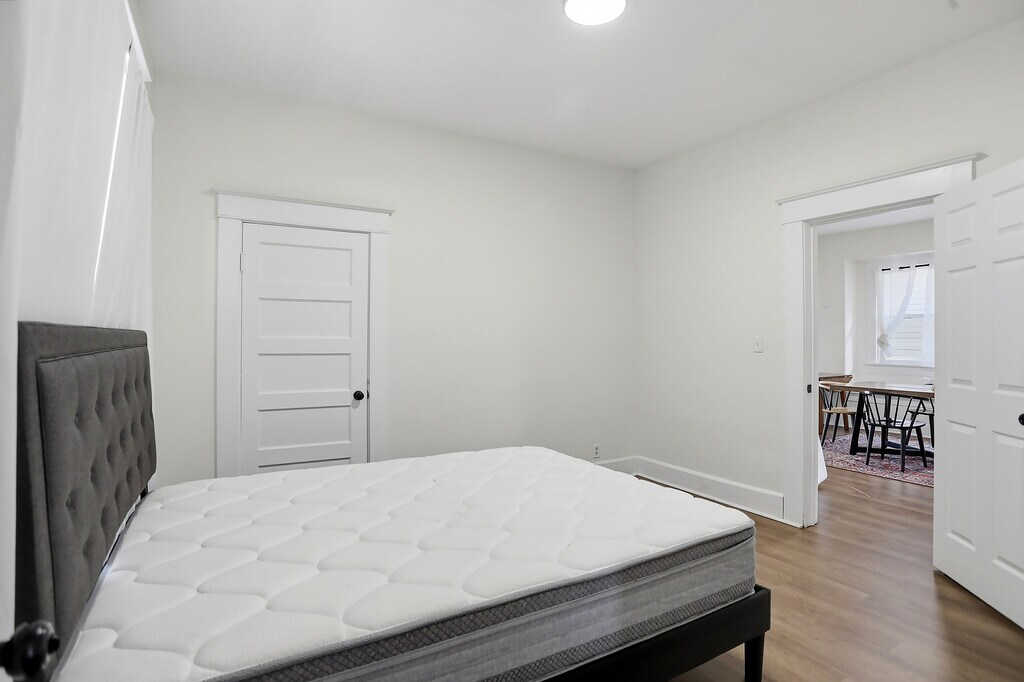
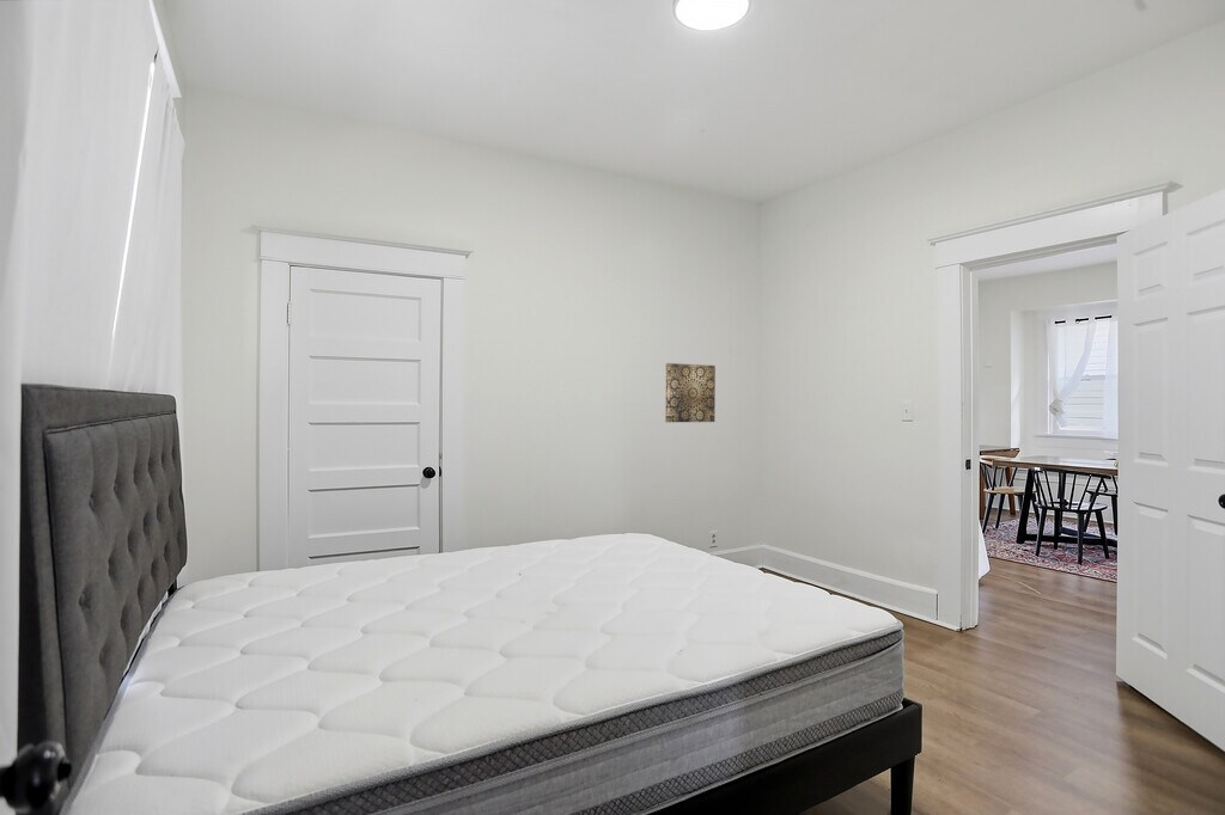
+ wall art (690, 393)
